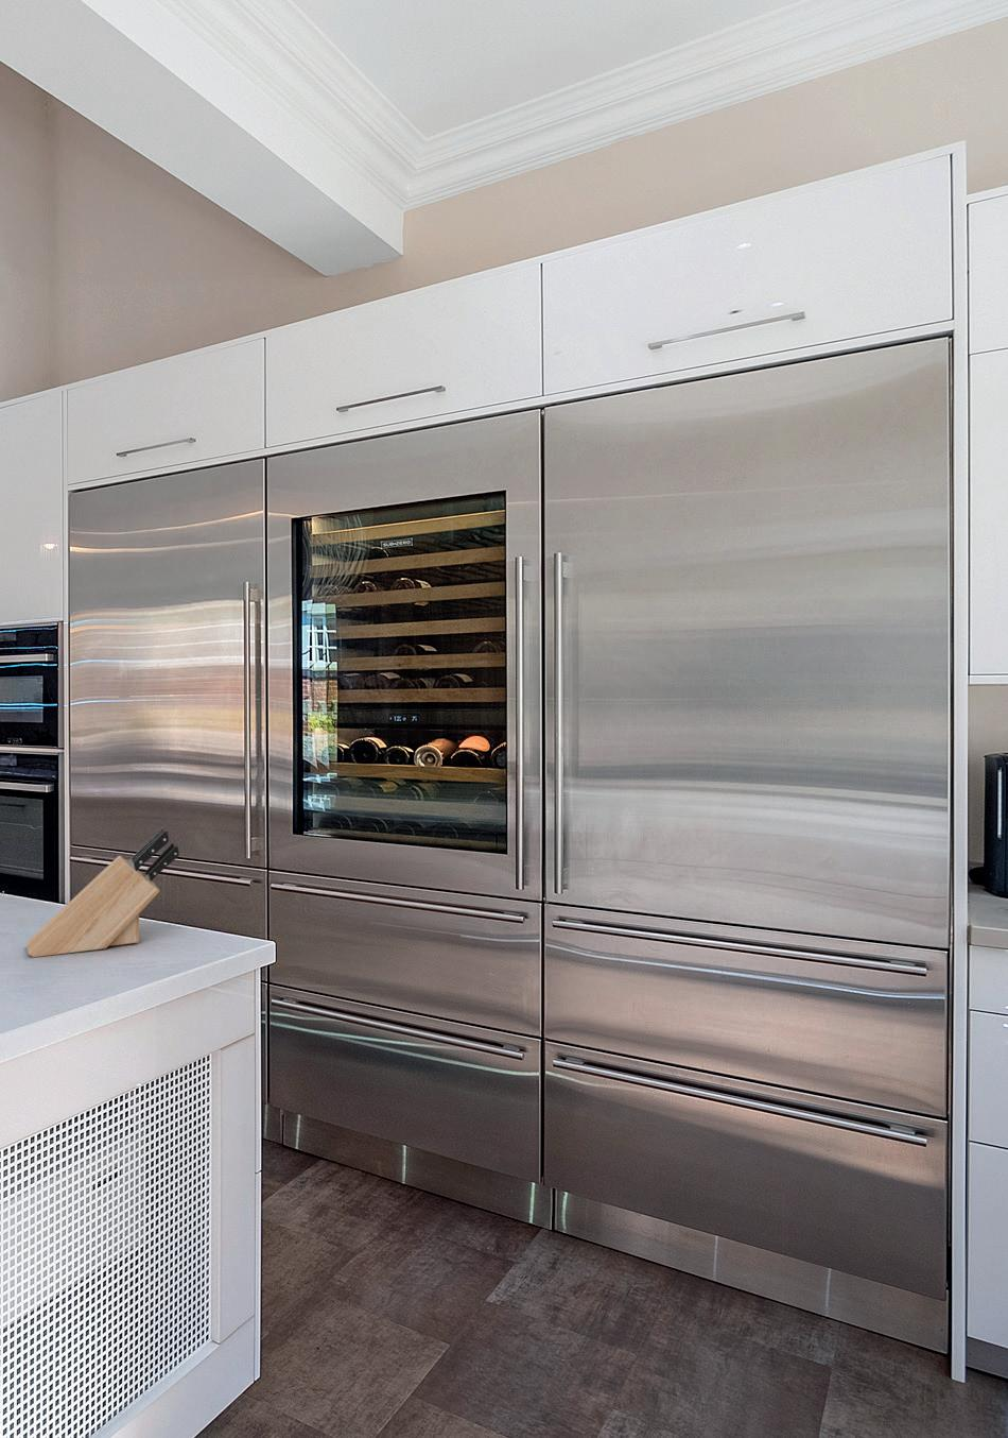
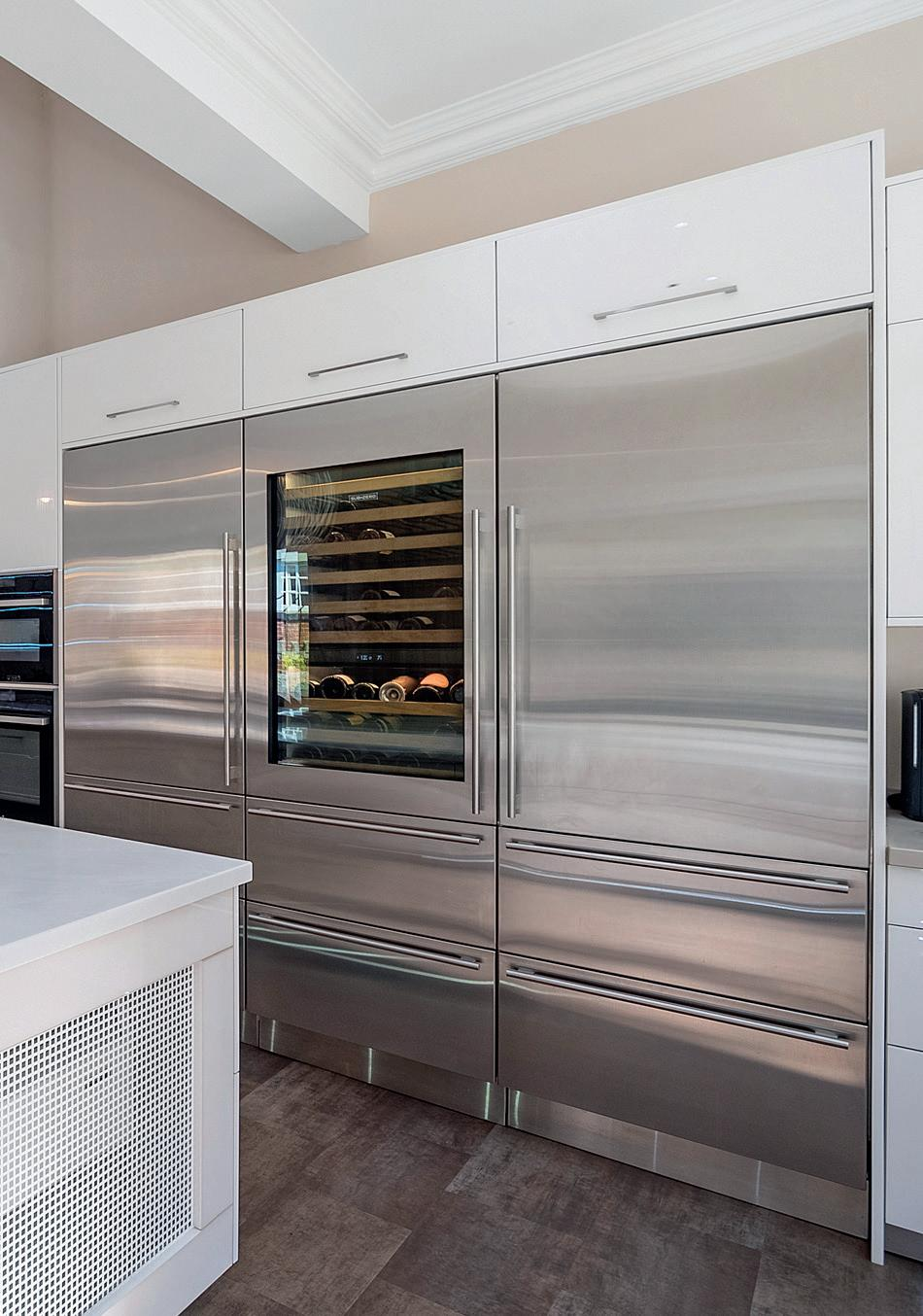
- knife block (105, 887)
